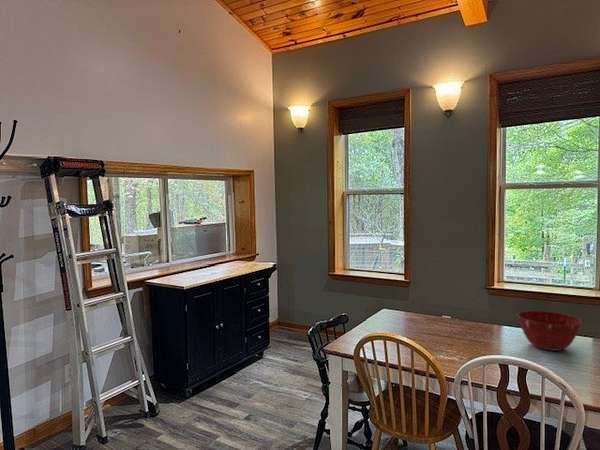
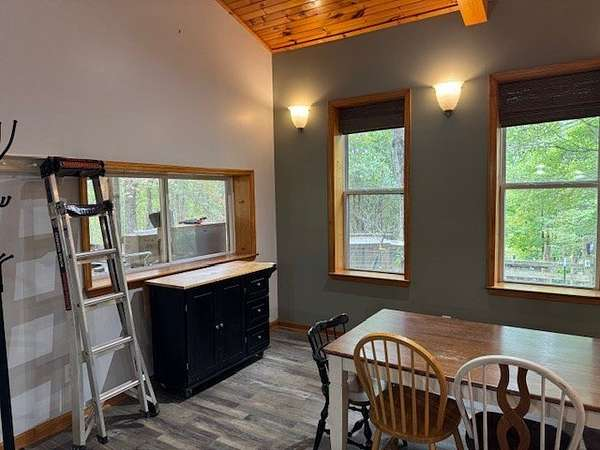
- mixing bowl (548, 331)
